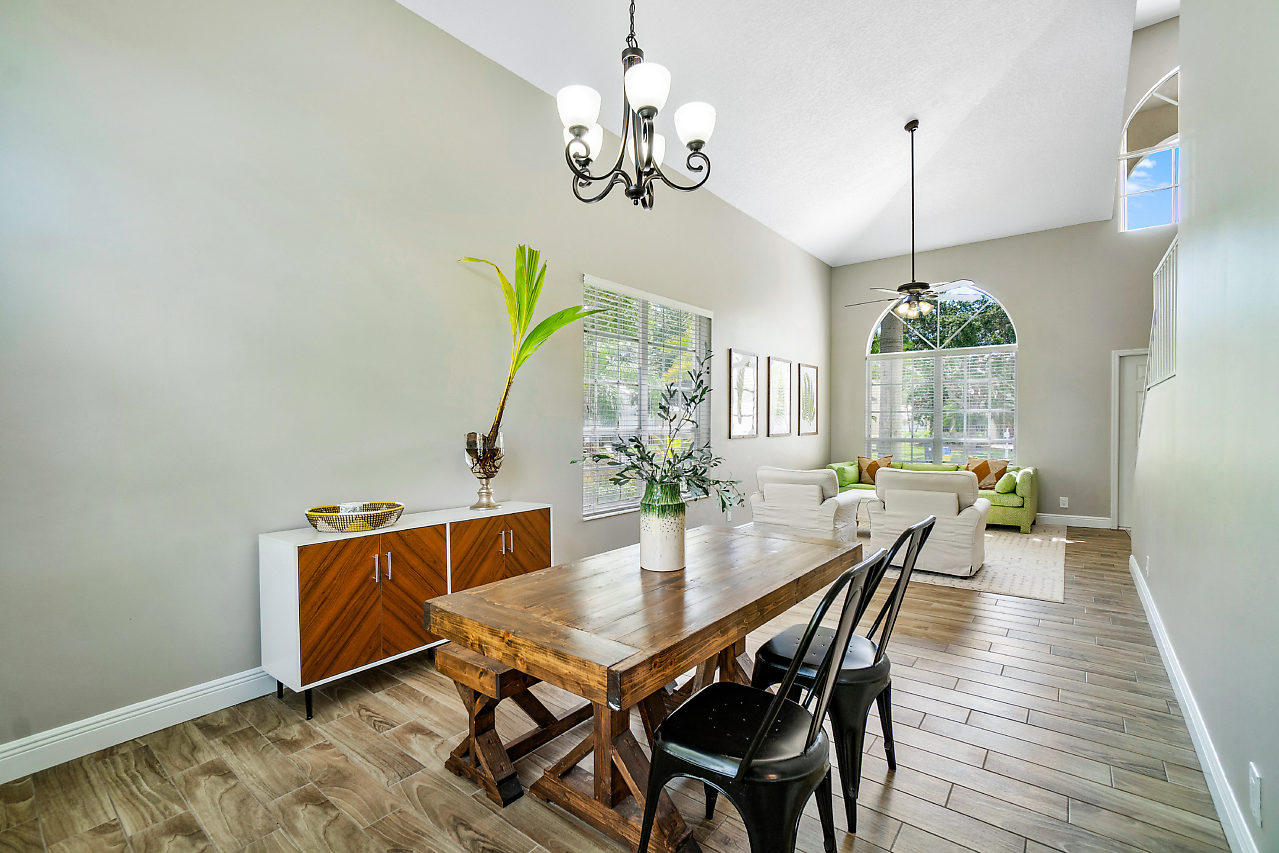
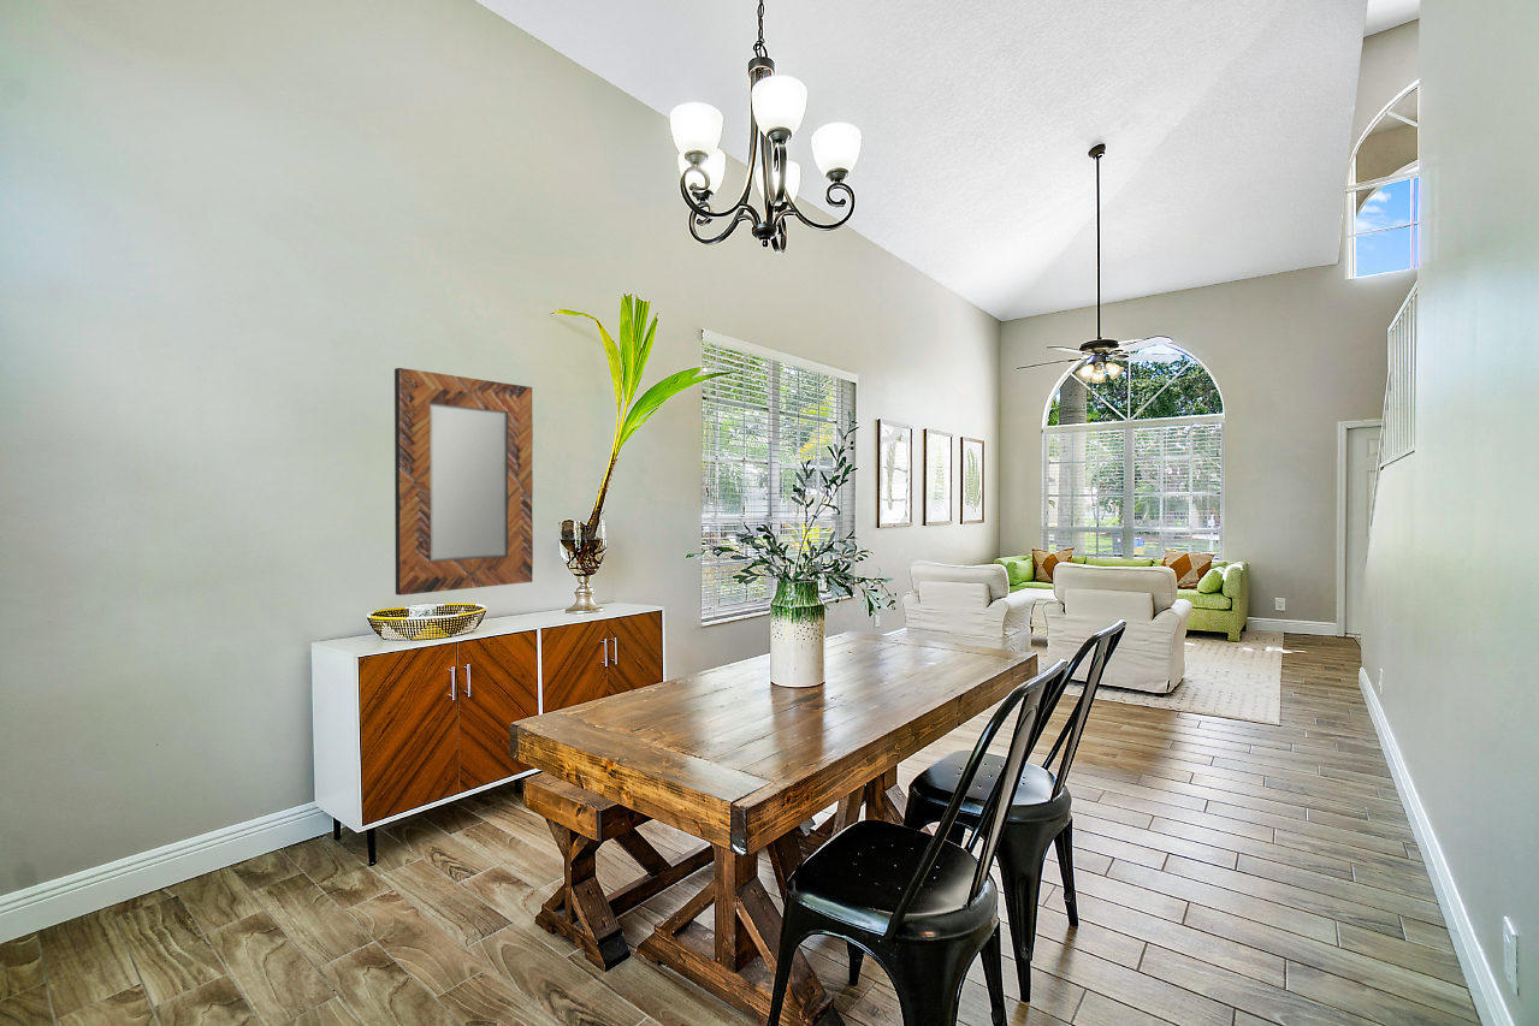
+ home mirror (468, 484)
